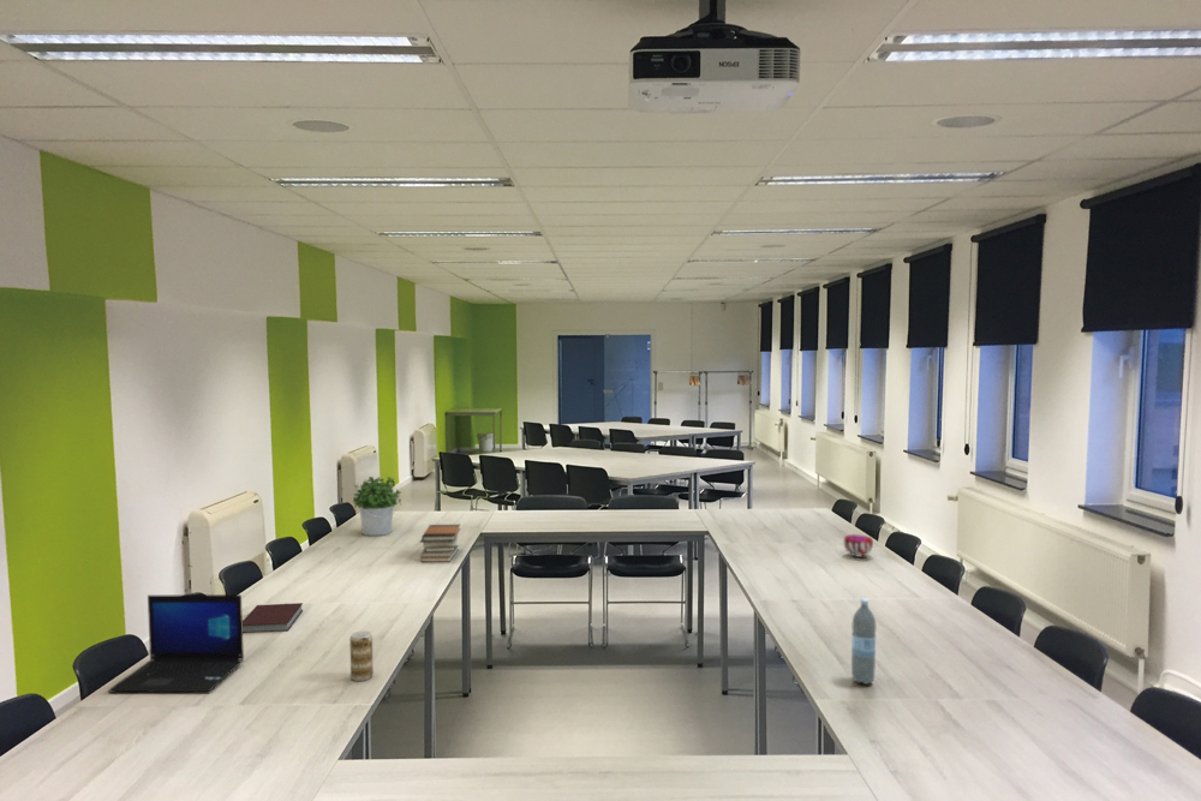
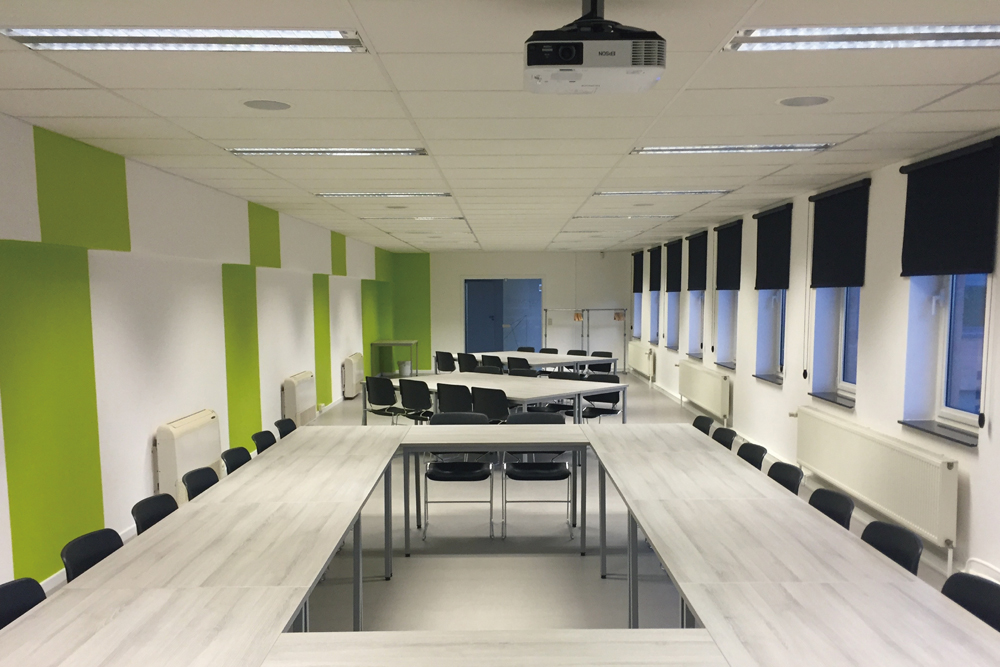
- decorative bowl (858, 546)
- notebook (271, 617)
- water bottle (864, 640)
- book stack (441, 542)
- laptop (178, 641)
- beverage can (362, 654)
- potted plant (380, 504)
